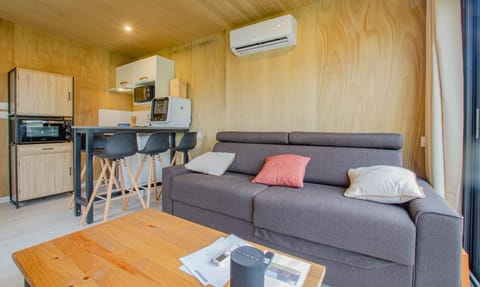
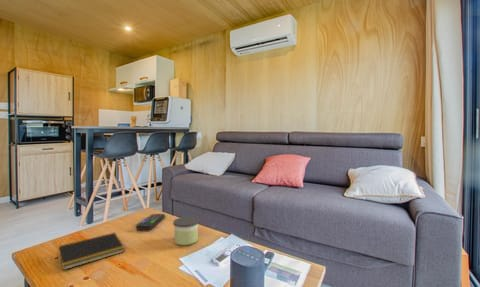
+ notepad (92, 248)
+ remote control (151, 220)
+ candle (186, 230)
